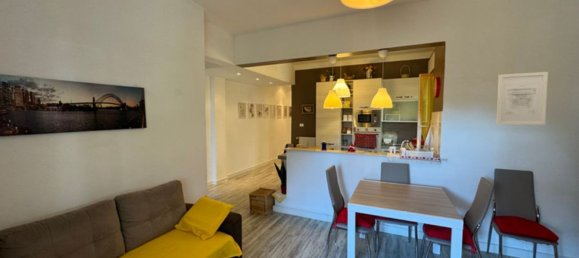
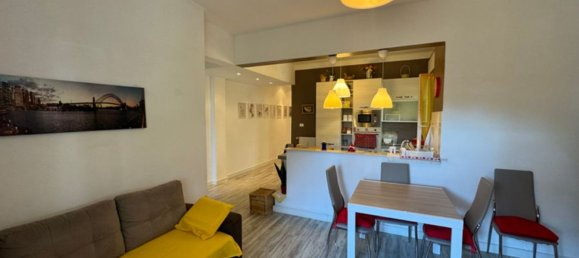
- wall art (521, 99)
